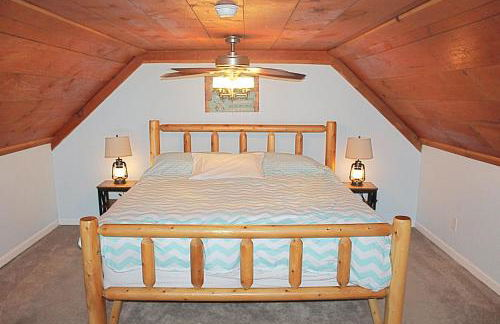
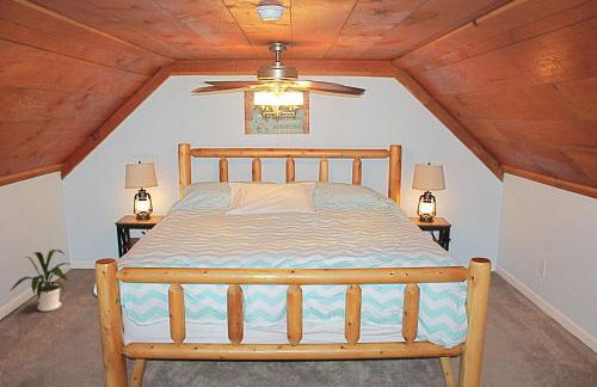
+ house plant (47, 277)
